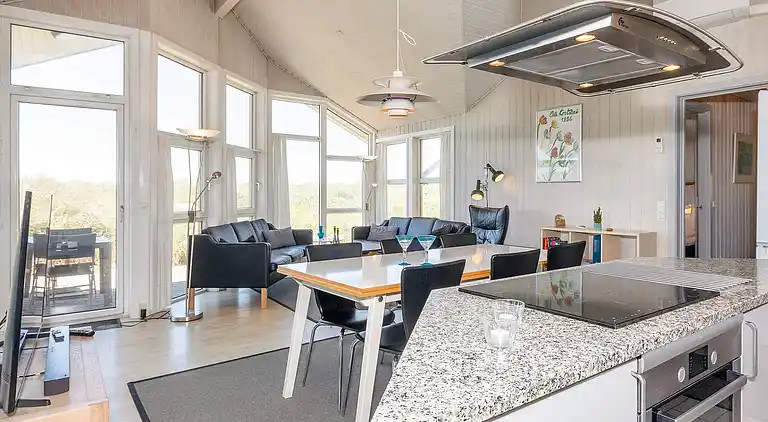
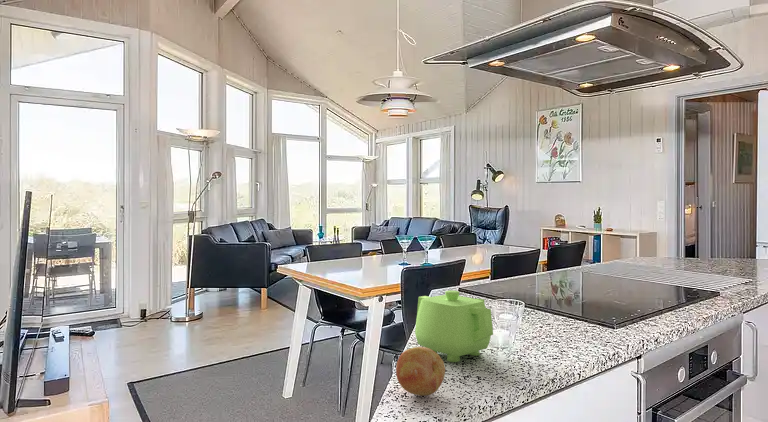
+ fruit (420, 369)
+ teapot (458, 320)
